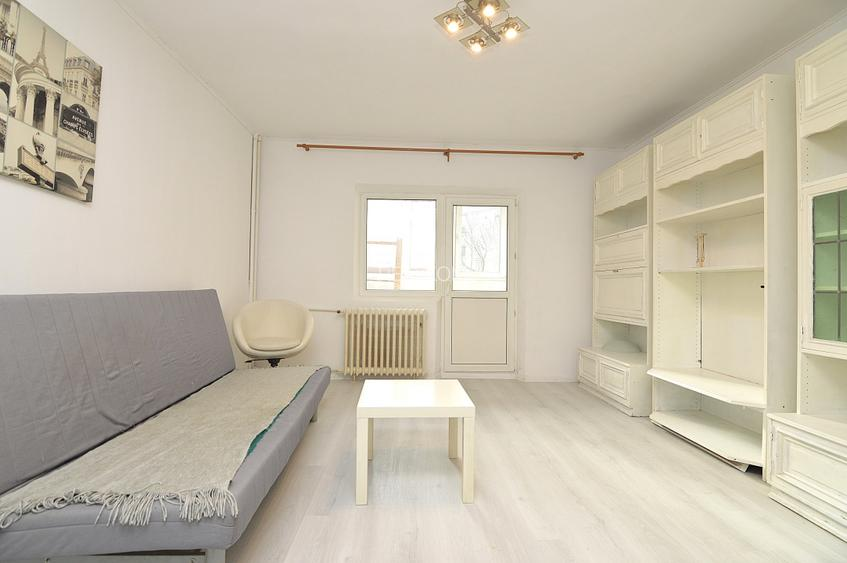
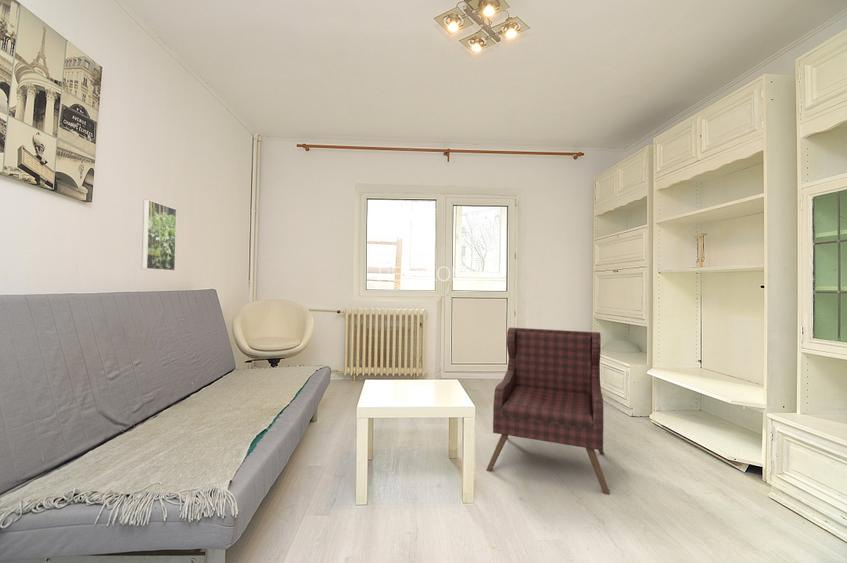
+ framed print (160, 237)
+ armchair (549, 397)
